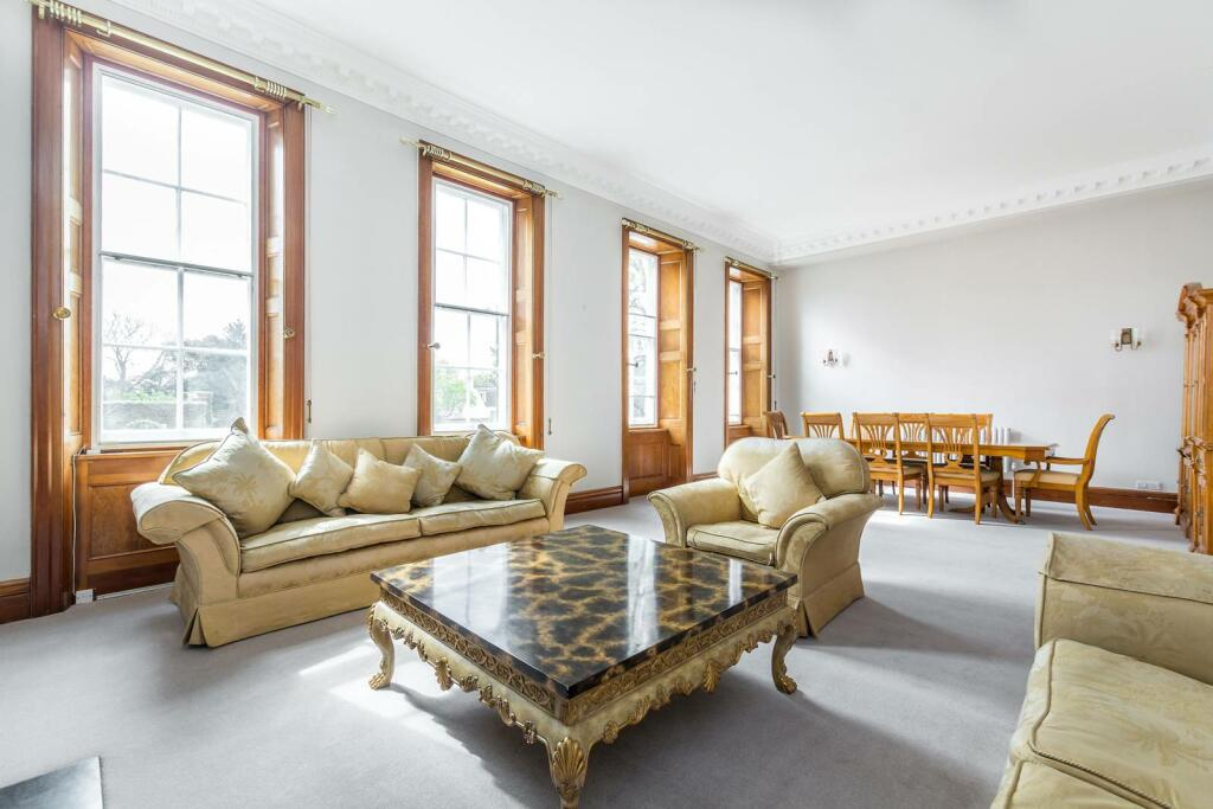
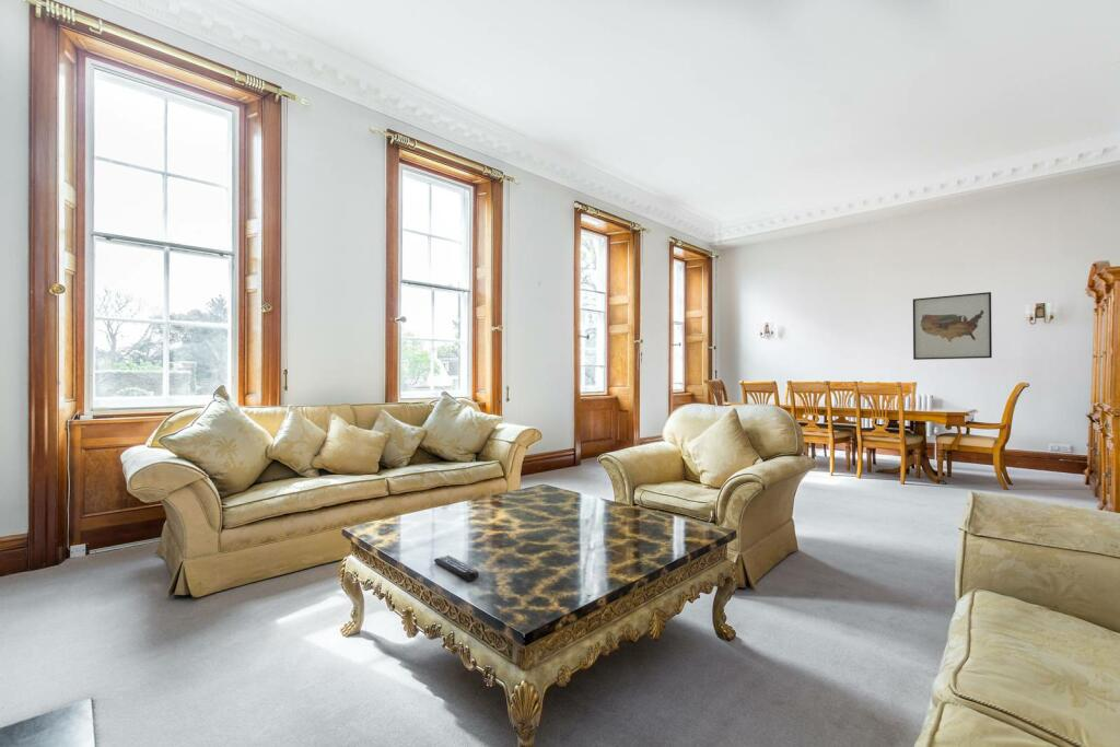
+ remote control (455, 567)
+ wall art (950, 327)
